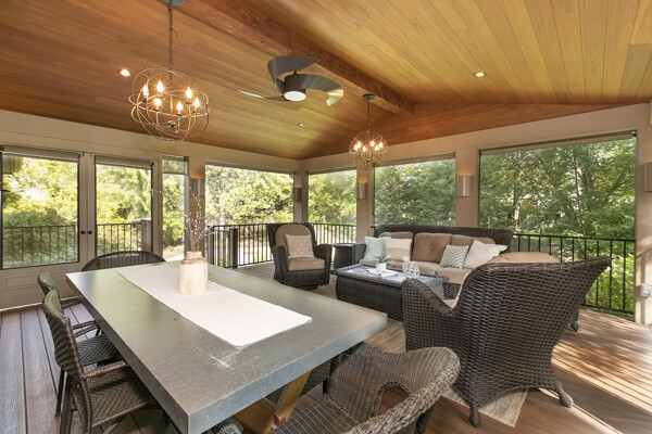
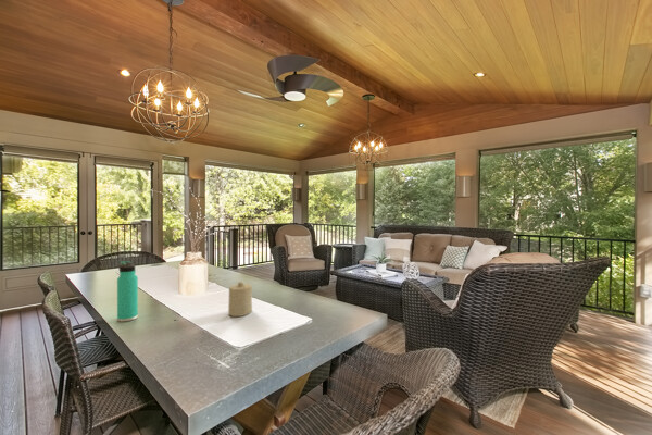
+ candle (240, 297)
+ thermos bottle (127, 289)
